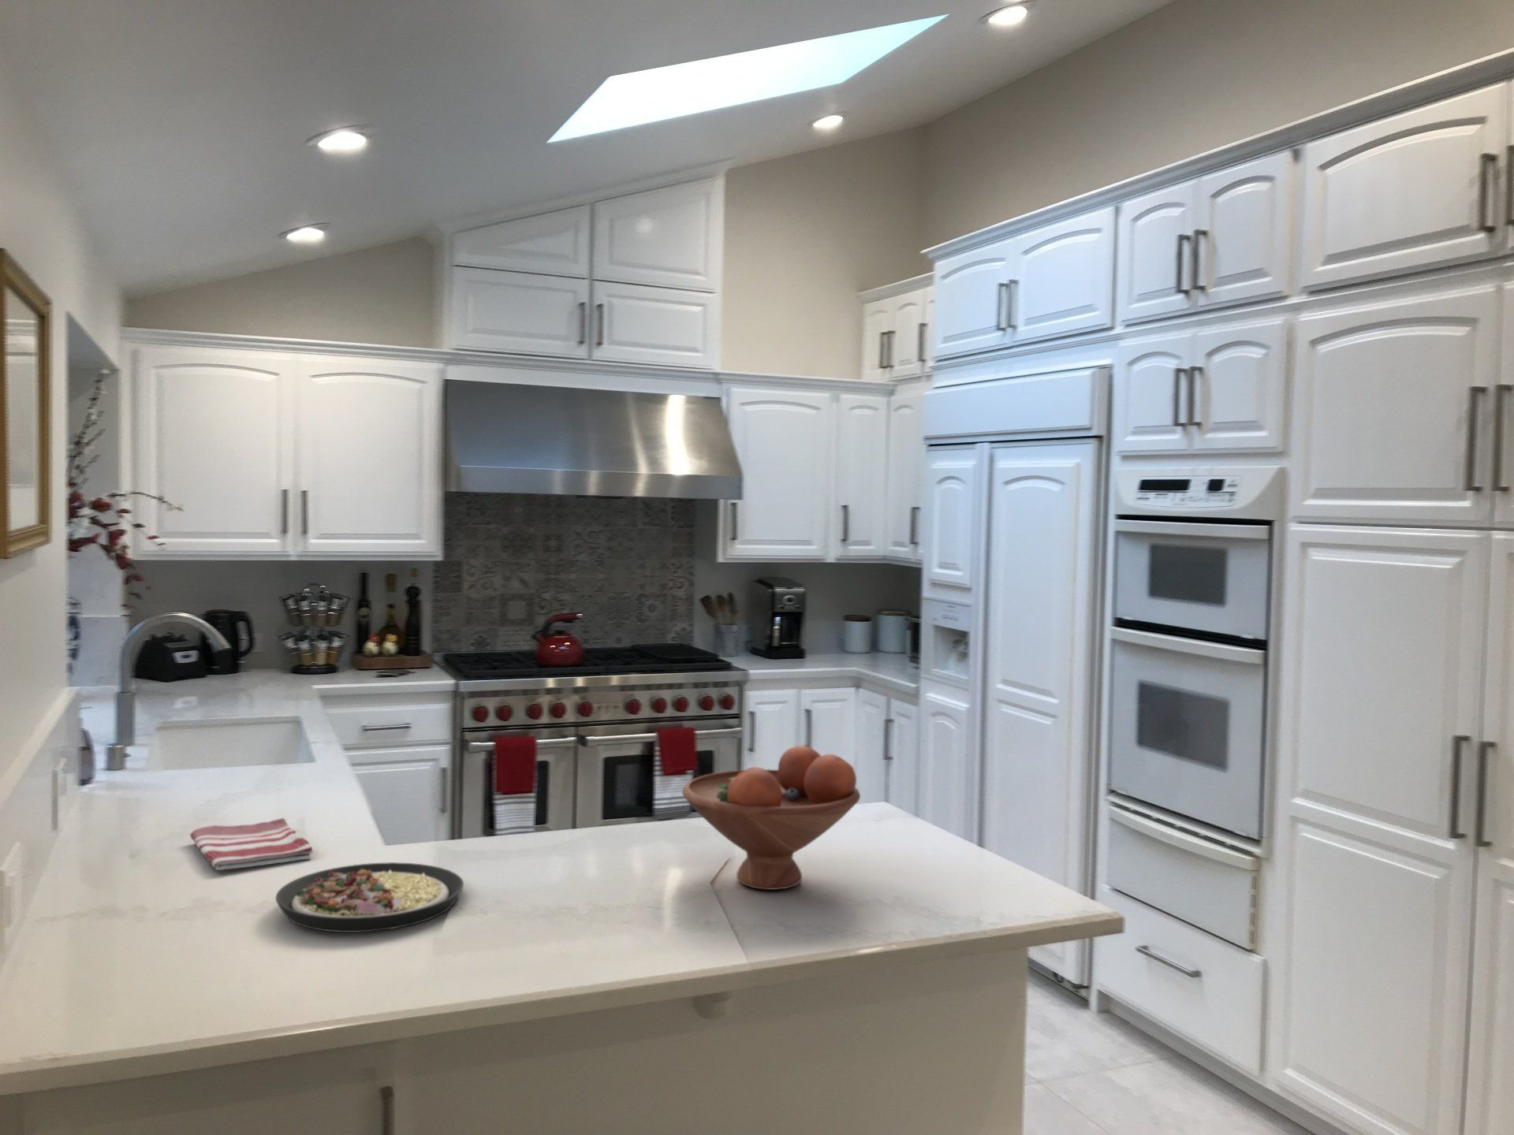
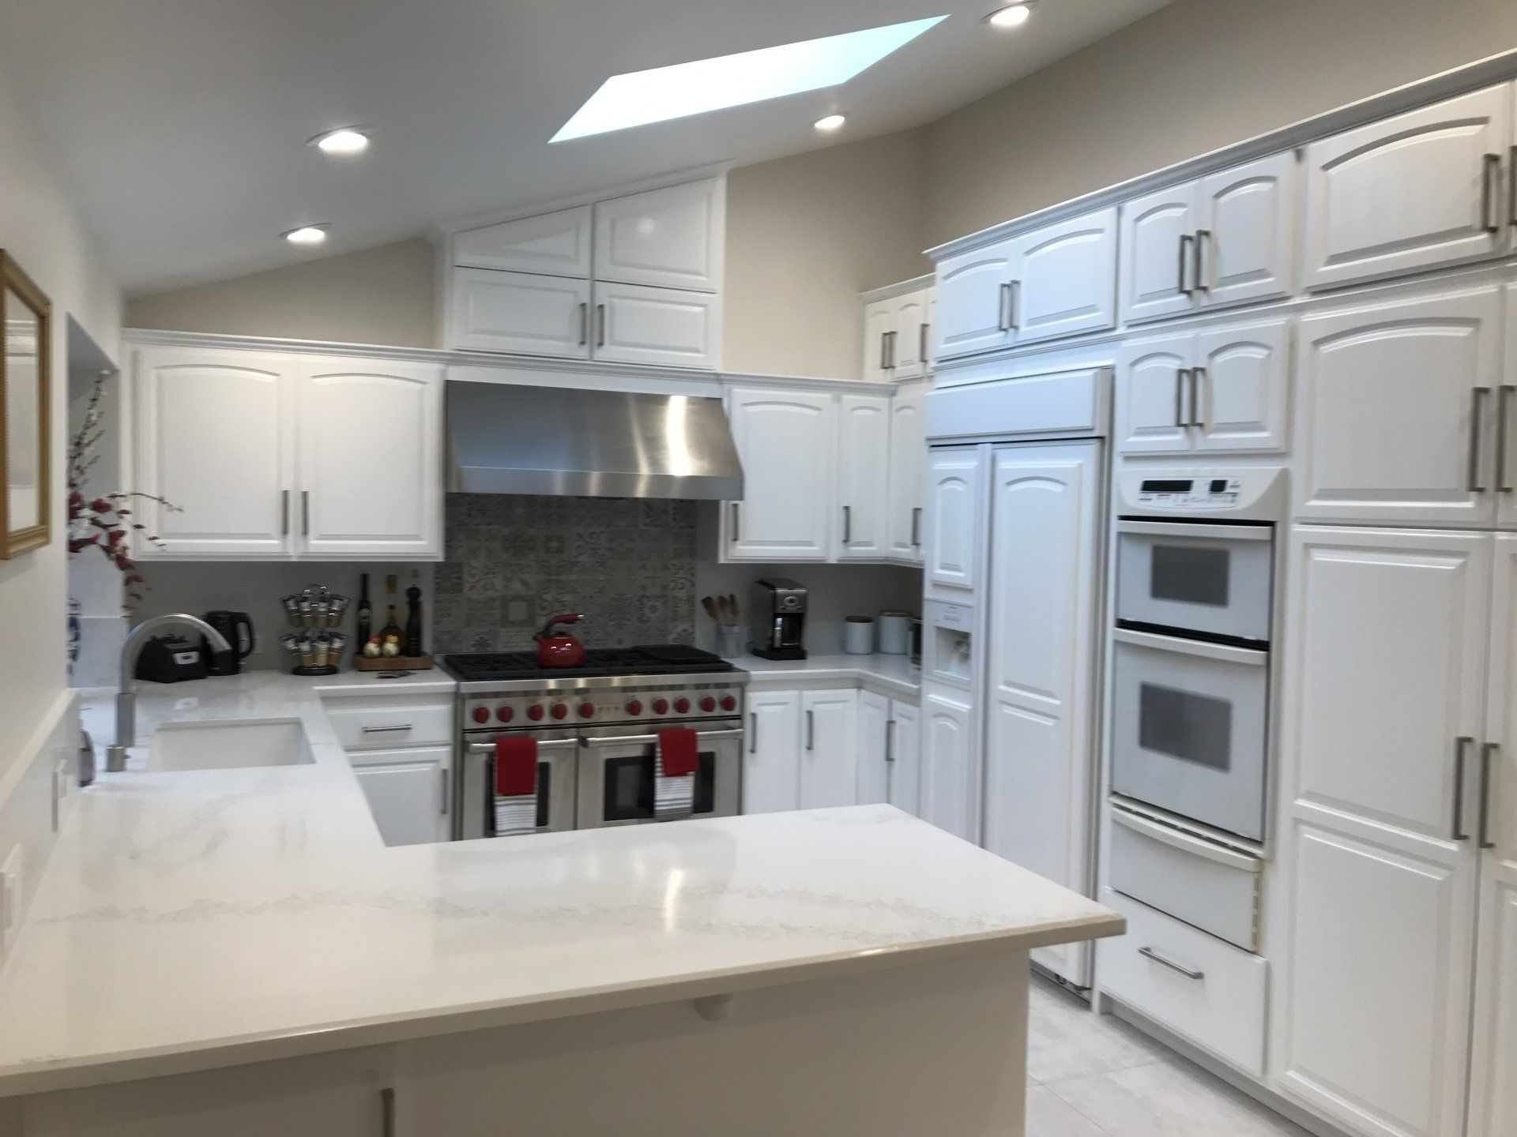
- dish towel (250, 843)
- plate (372, 892)
- fruit bowl (770, 817)
